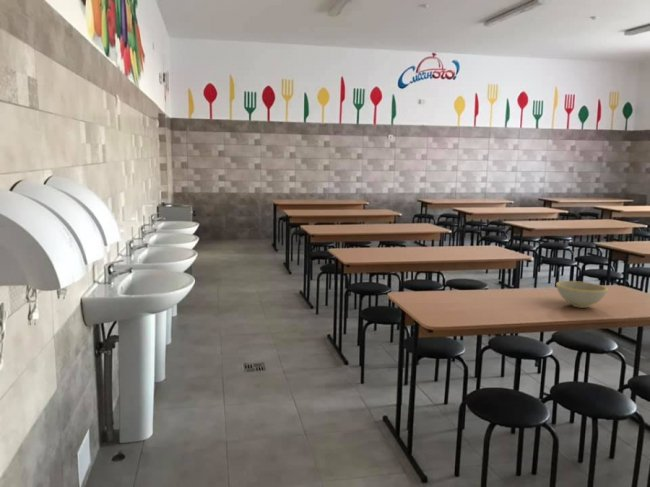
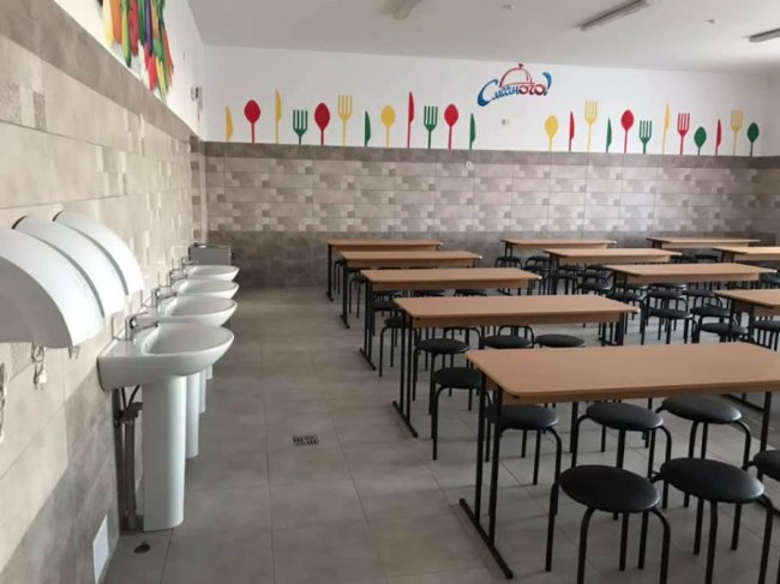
- bowl (580, 295)
